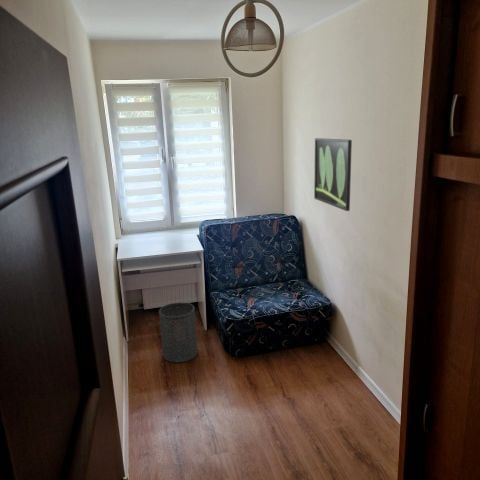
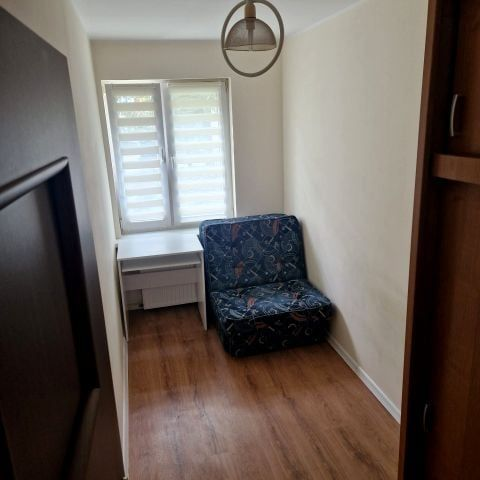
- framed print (331, 172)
- trash can (178, 331)
